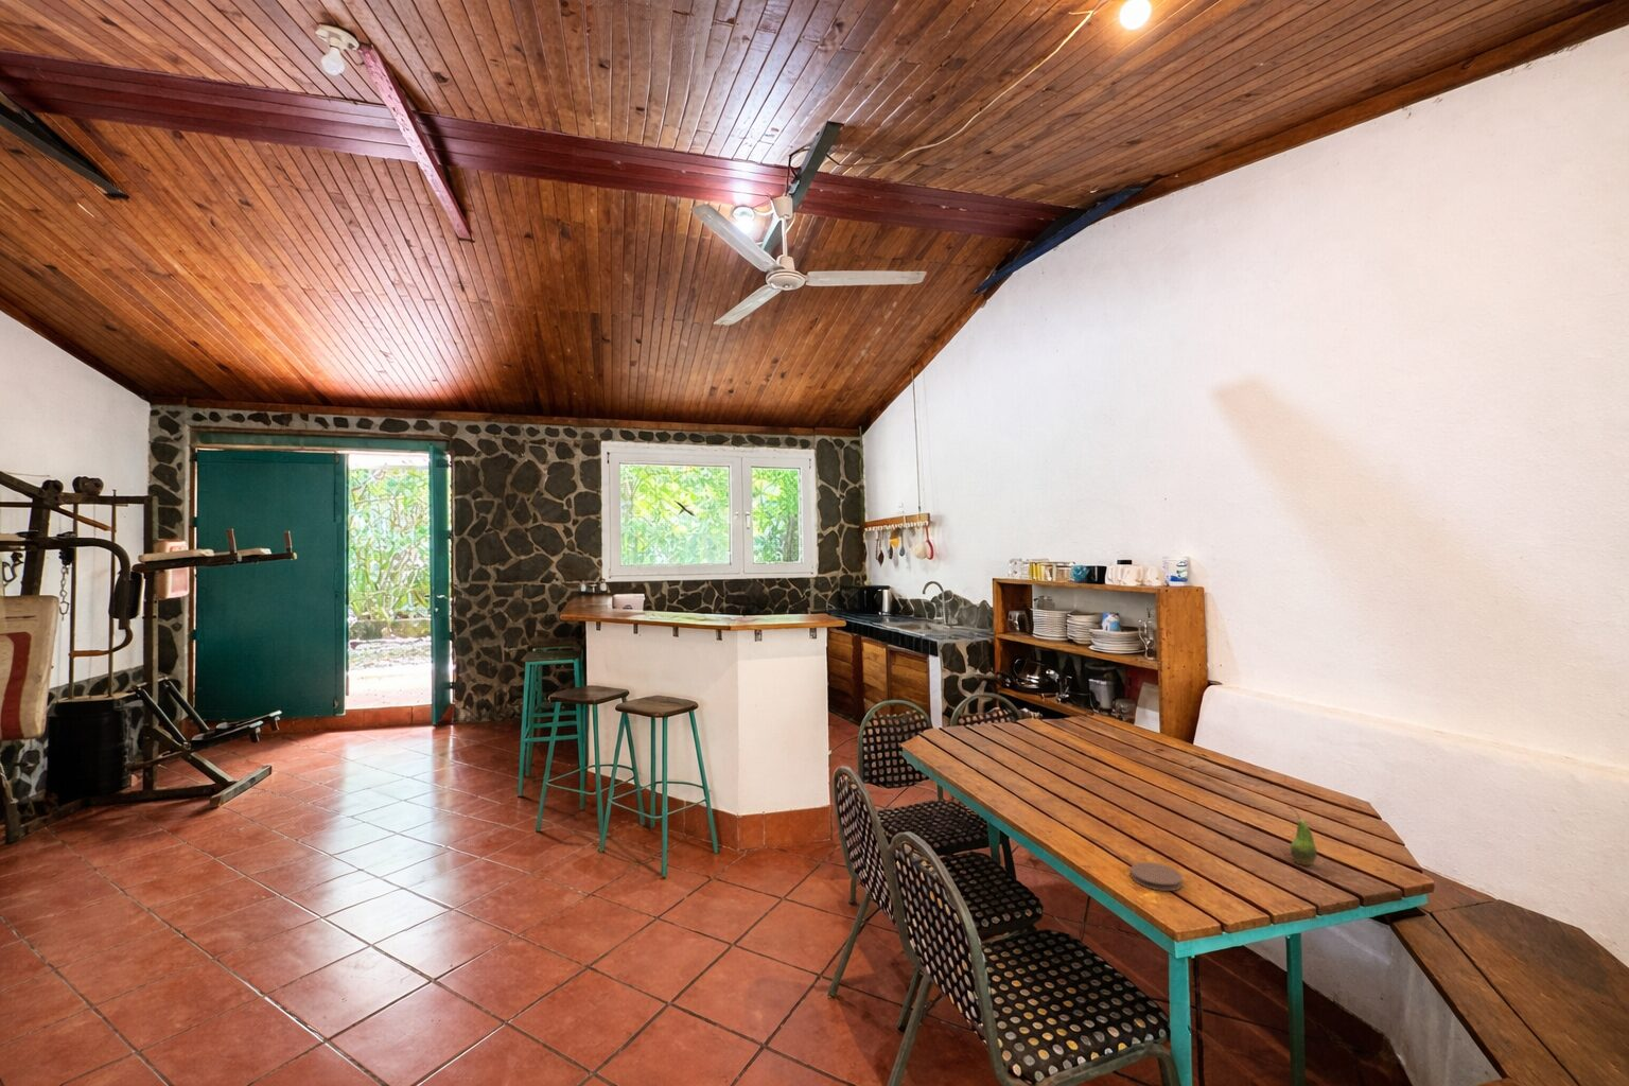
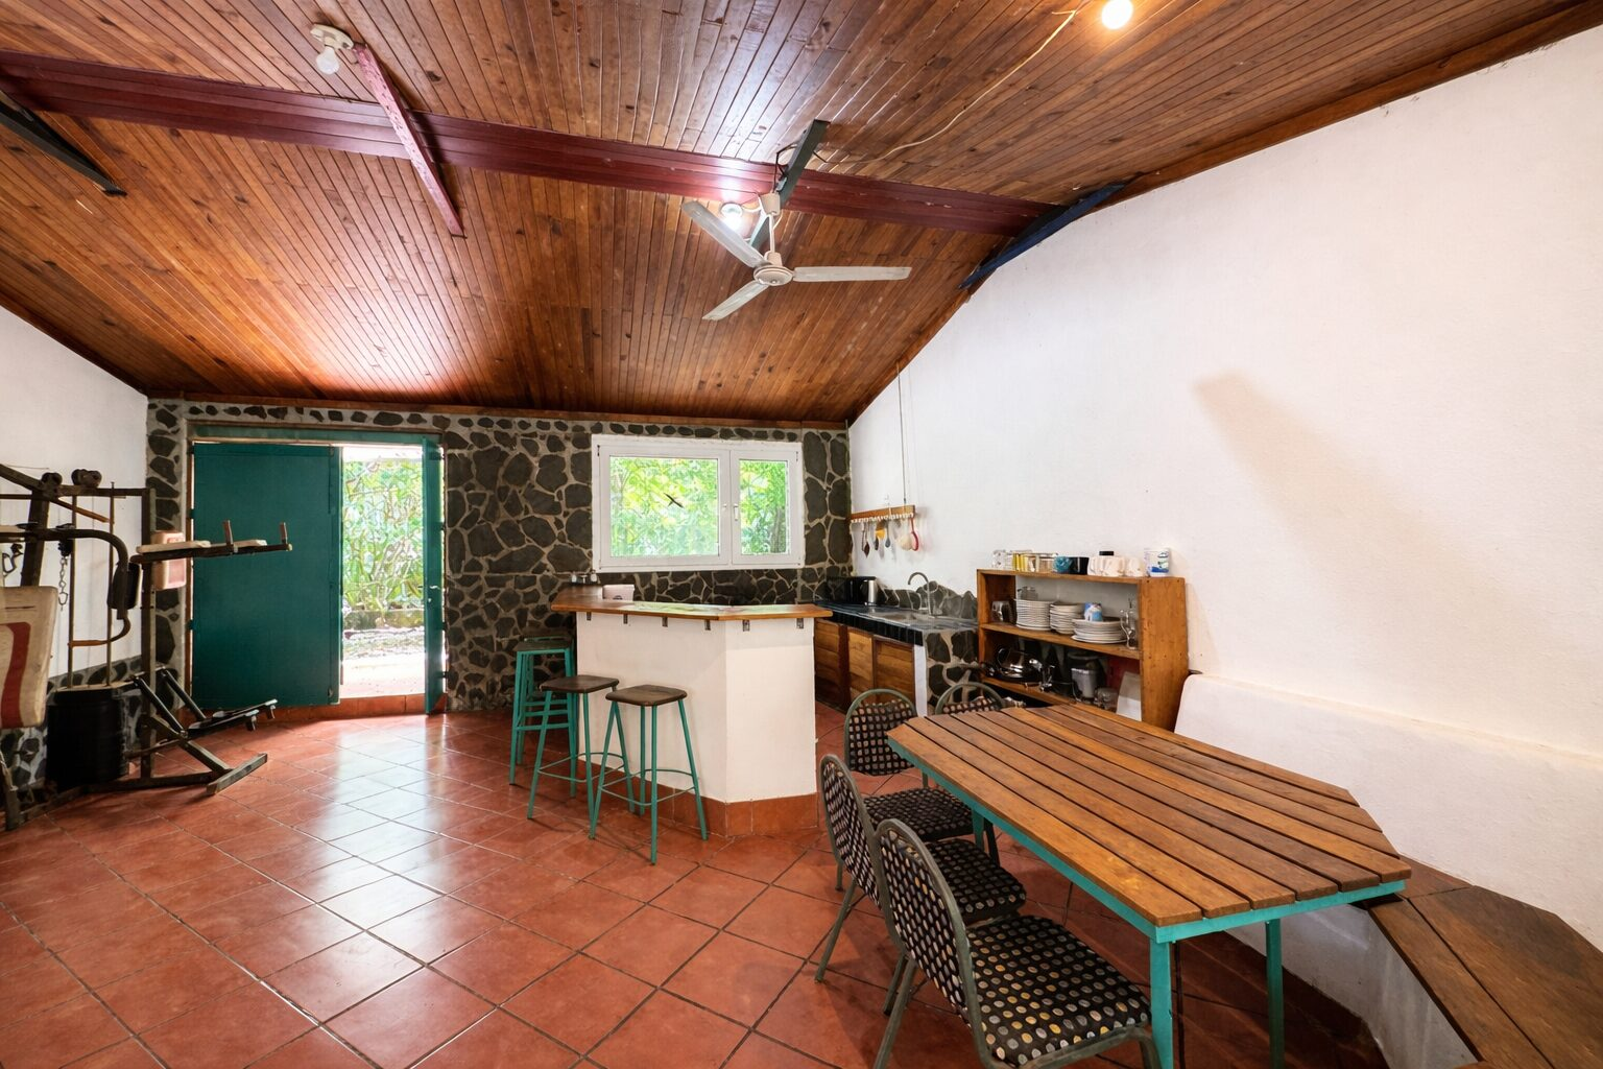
- coaster (1156, 876)
- fruit (1302, 836)
